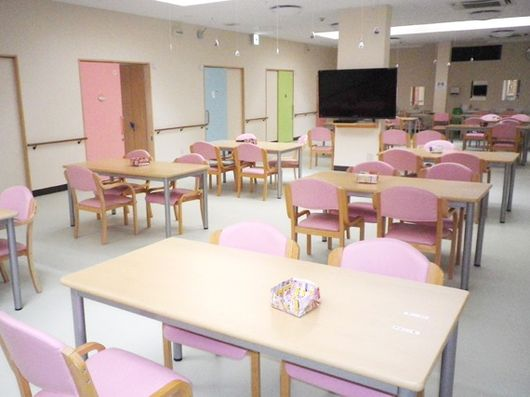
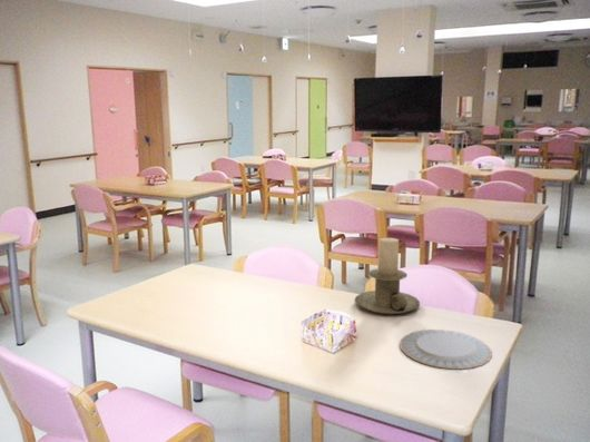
+ candle holder (387, 272)
+ chinaware (444, 345)
